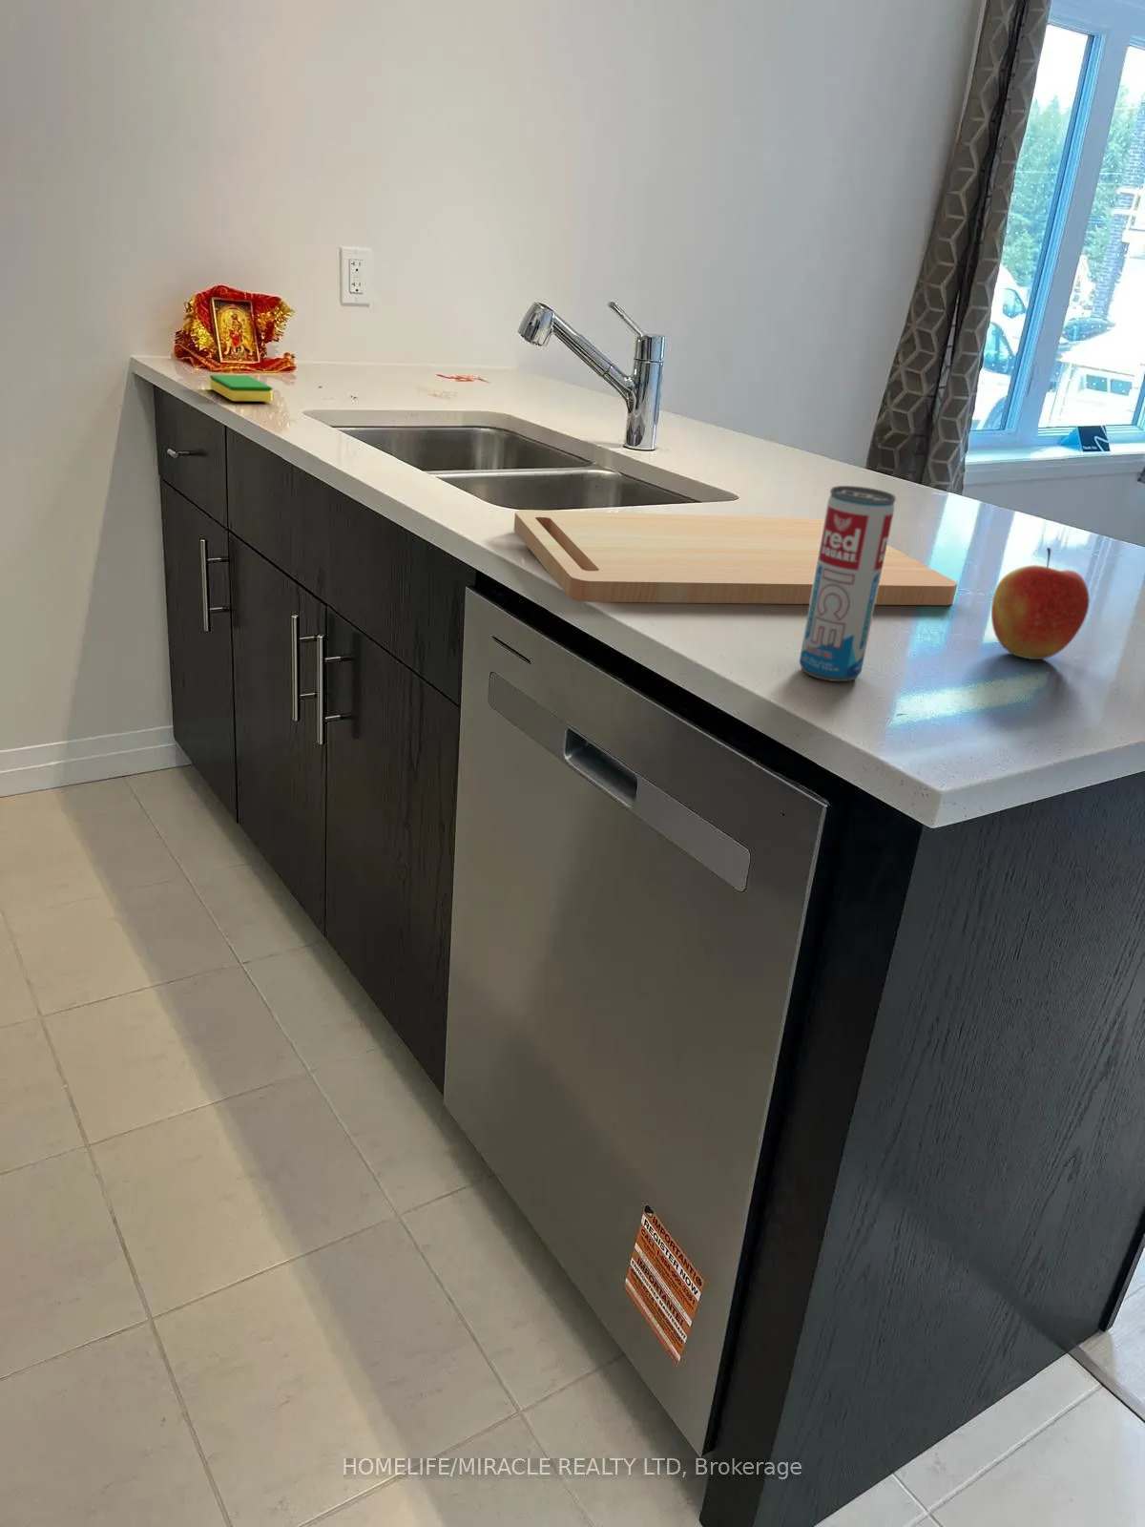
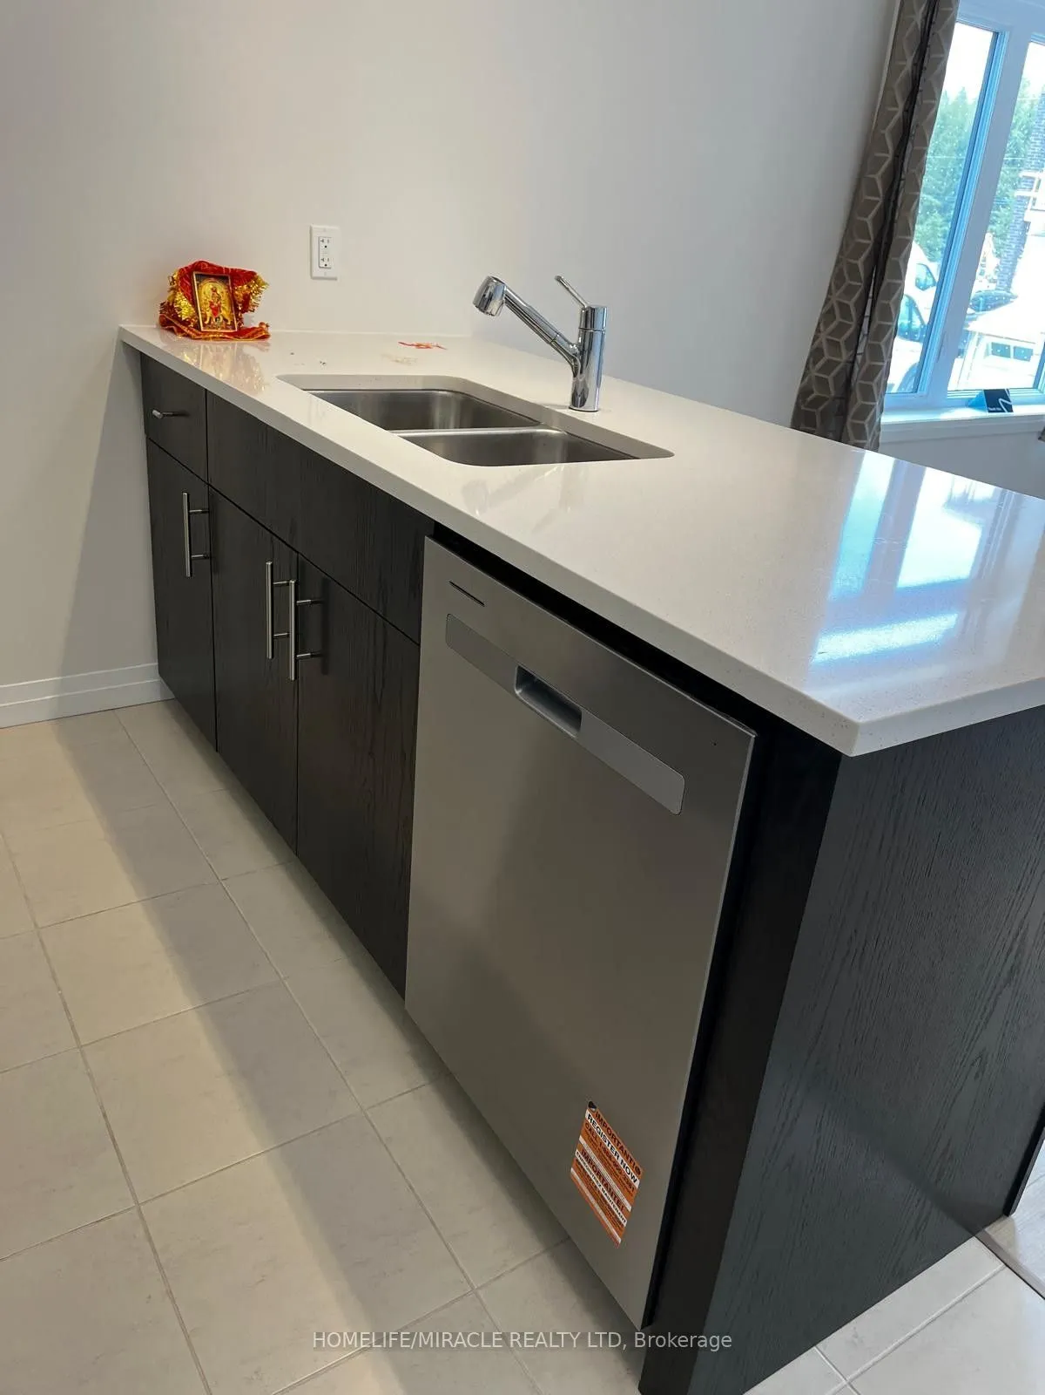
- apple (1040, 604)
- dish sponge (241, 387)
- cutting board (724, 554)
- beverage can (846, 586)
